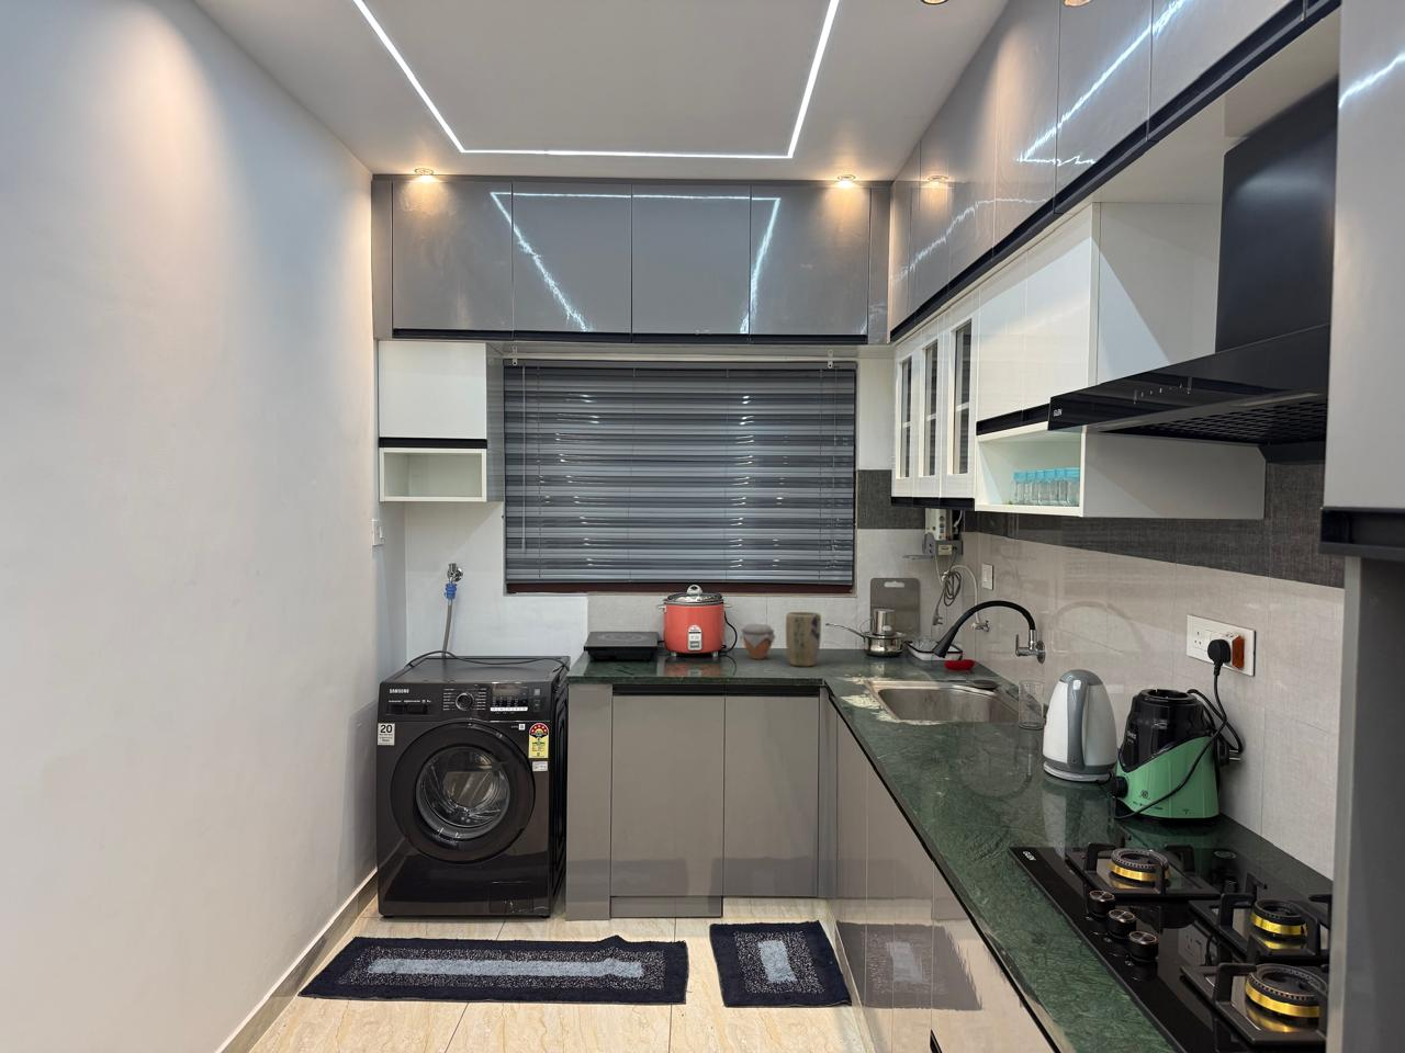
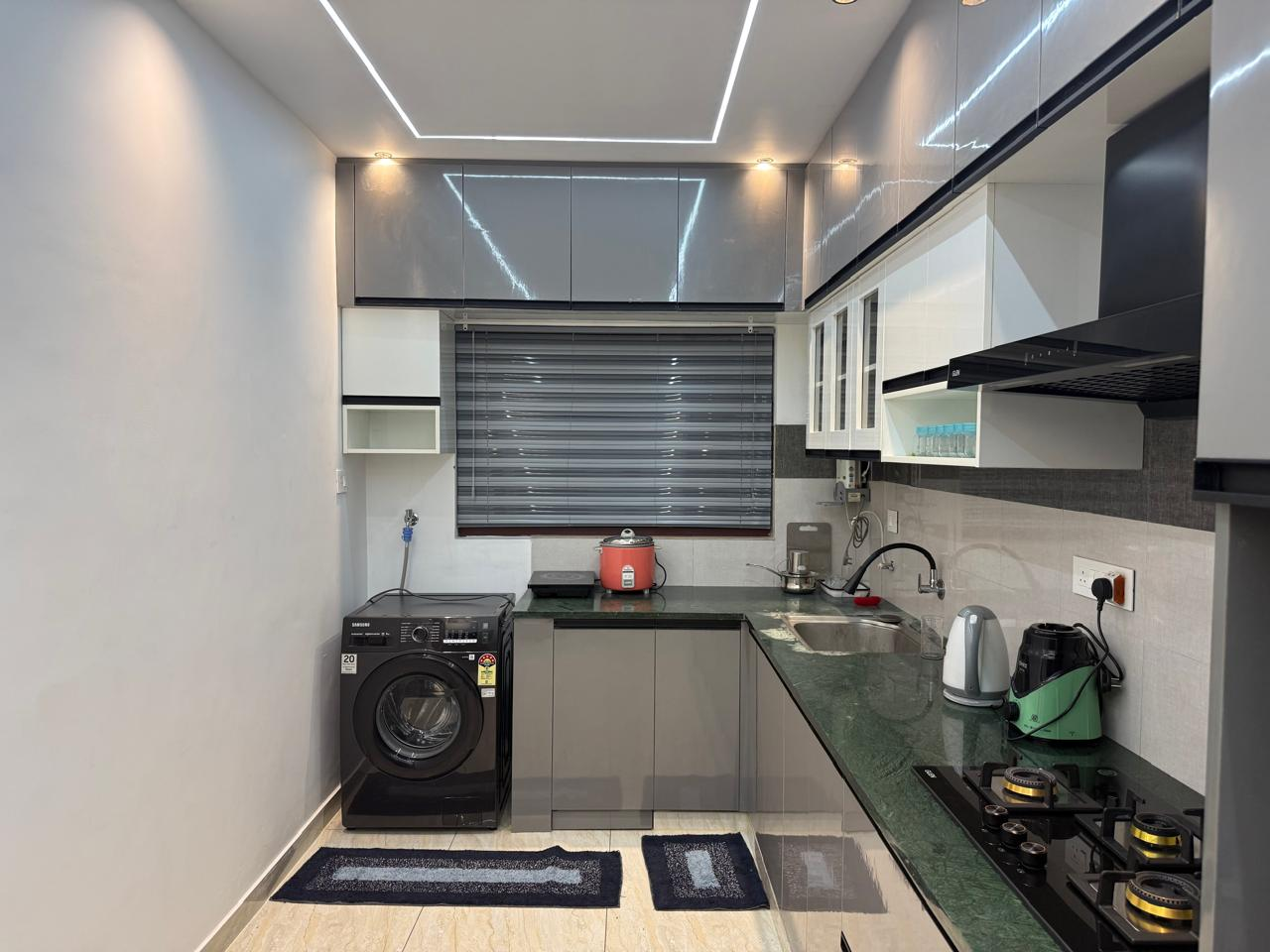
- plant pot (802, 638)
- jar (758, 640)
